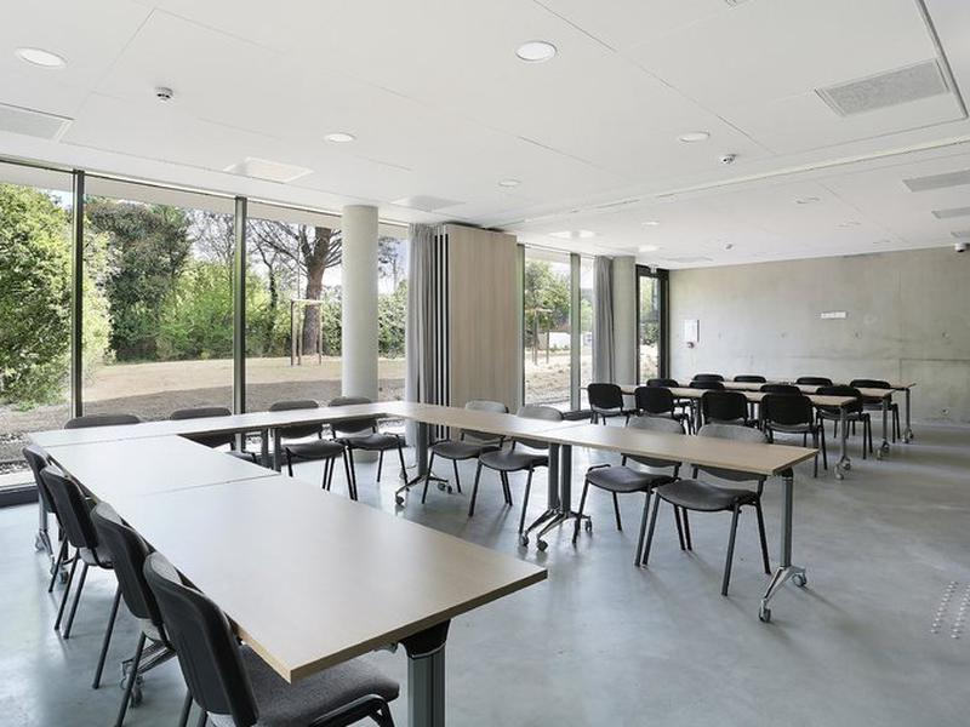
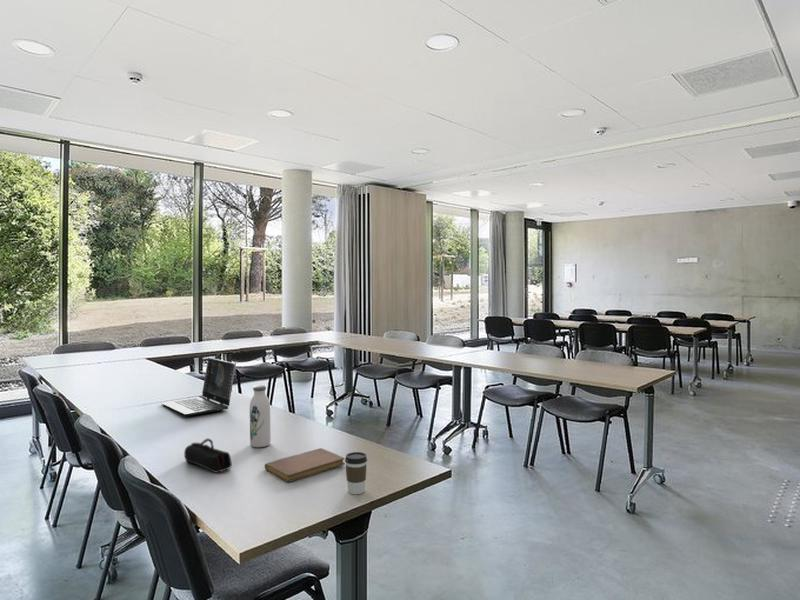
+ notebook (305, 463)
+ pencil case (207, 451)
+ laptop (203, 385)
+ coffee cup (356, 473)
+ water bottle (260, 415)
